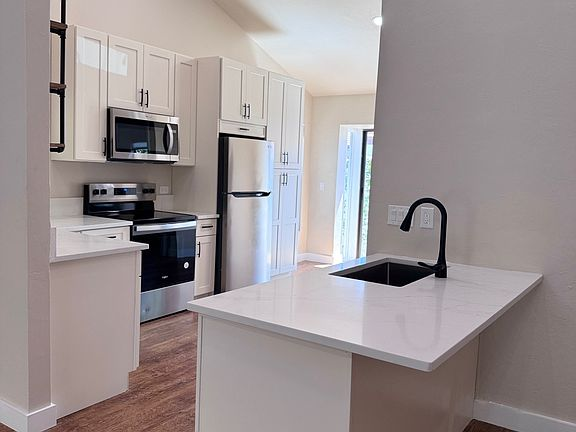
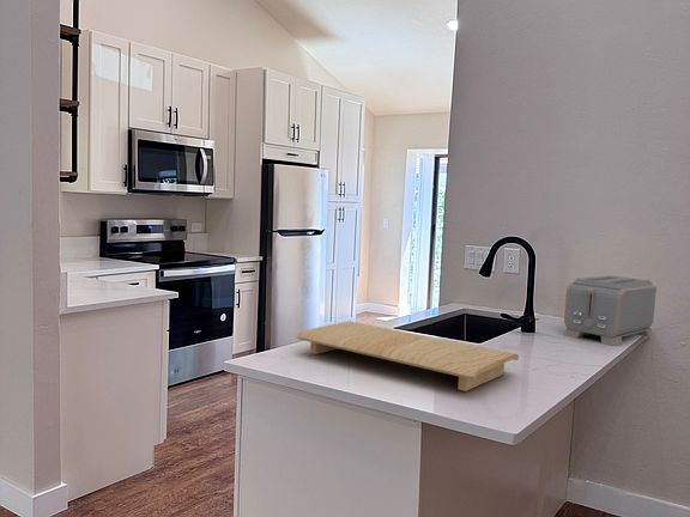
+ toaster (609, 308)
+ cutting board (404, 352)
